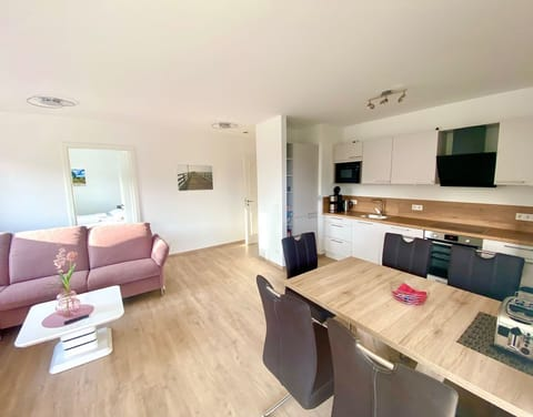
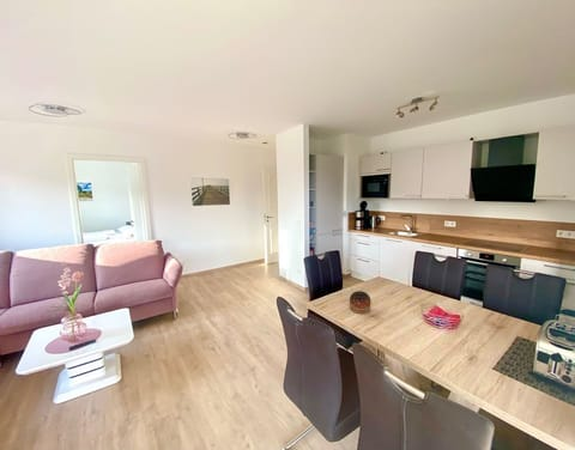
+ bowl (359, 300)
